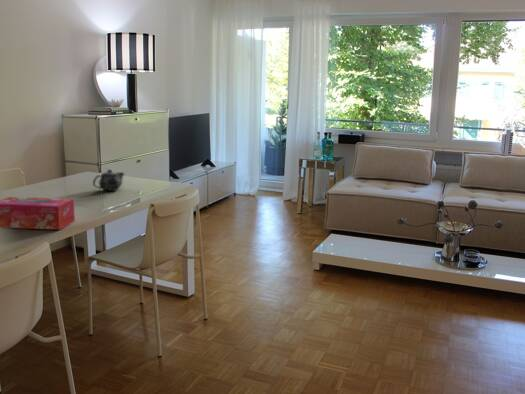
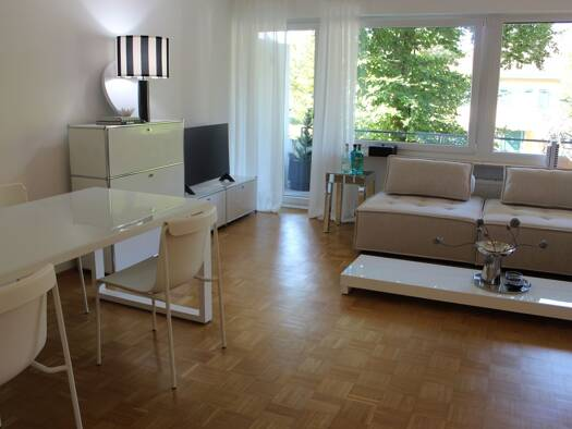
- tissue box (33, 212)
- chinaware (109, 179)
